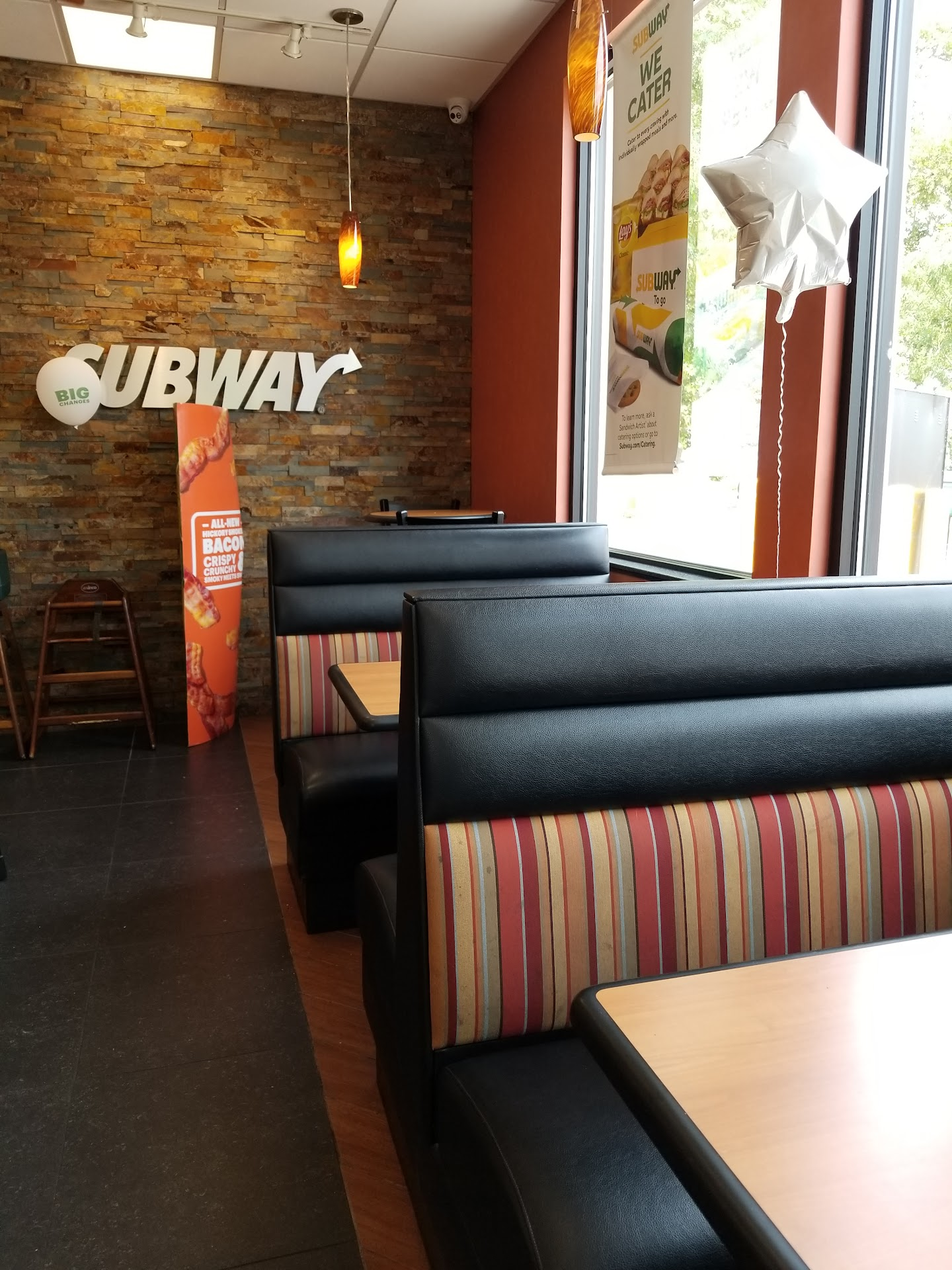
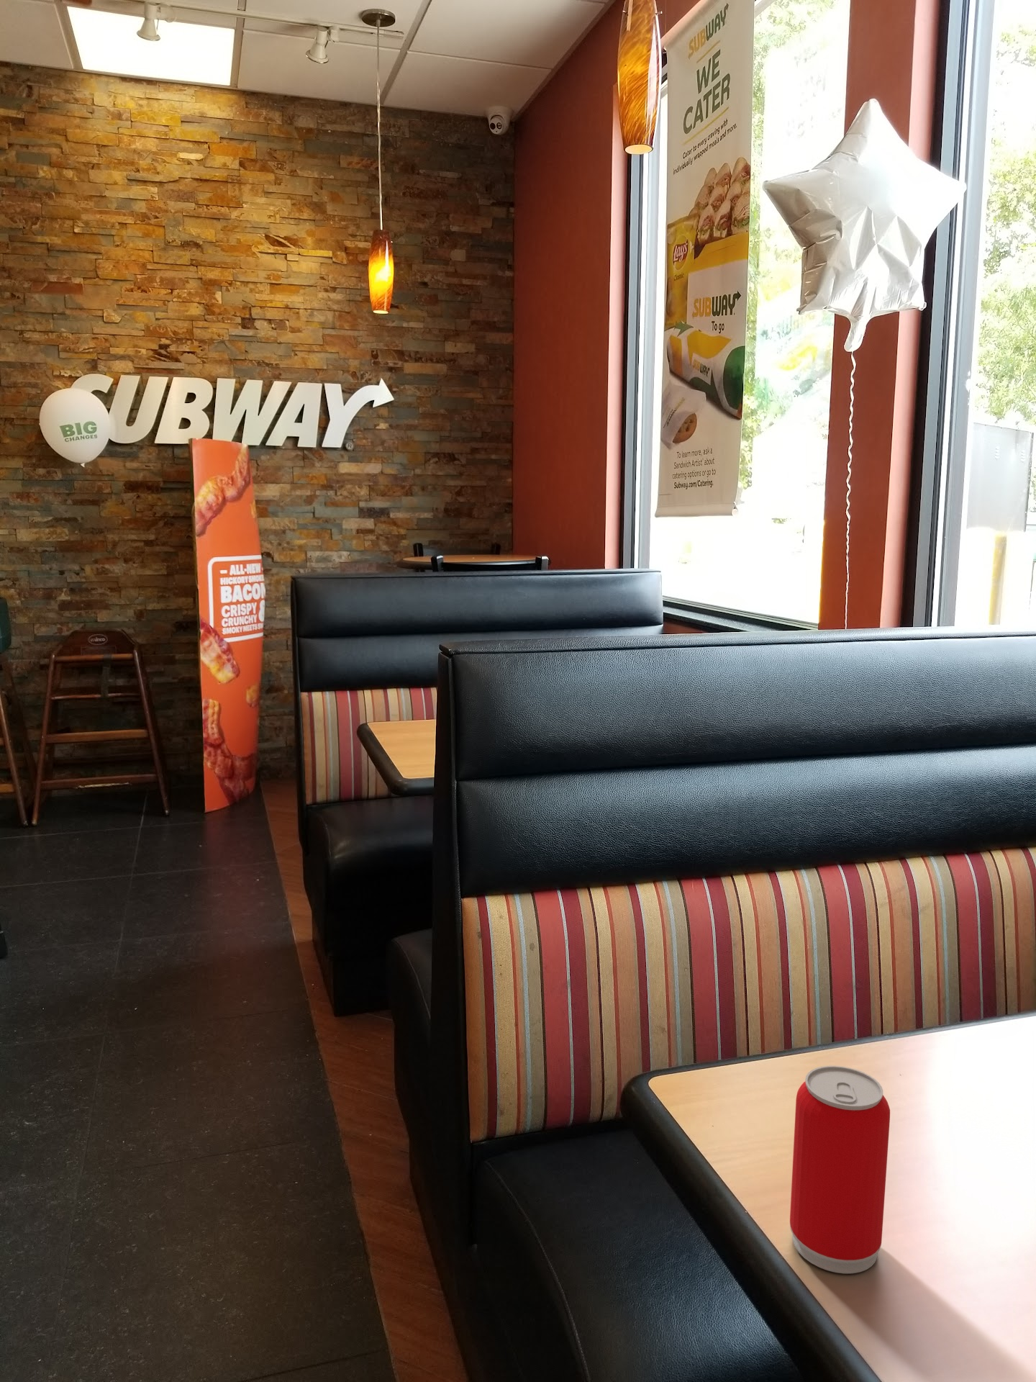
+ beverage can (839, 1165)
